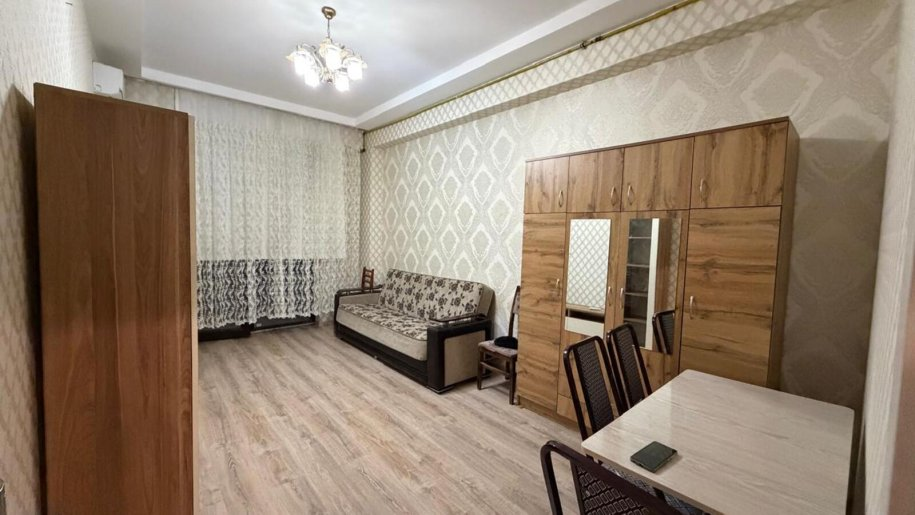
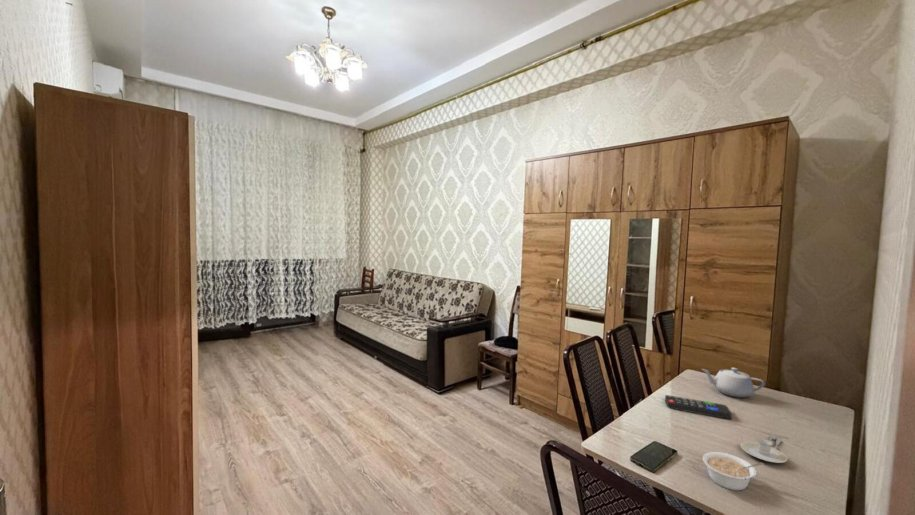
+ teapot (732, 380)
+ legume (729, 470)
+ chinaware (767, 441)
+ remote control (696, 406)
